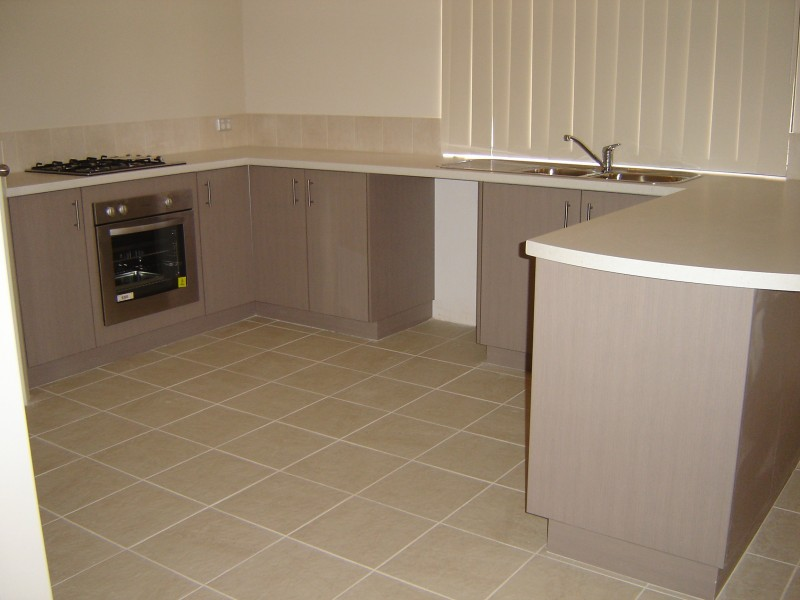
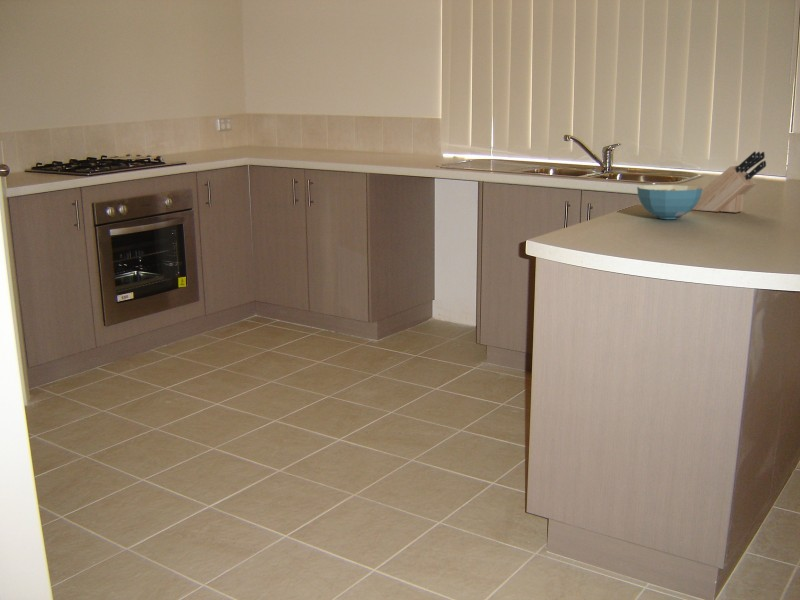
+ knife block (725, 180)
+ cereal bowl (668, 202)
